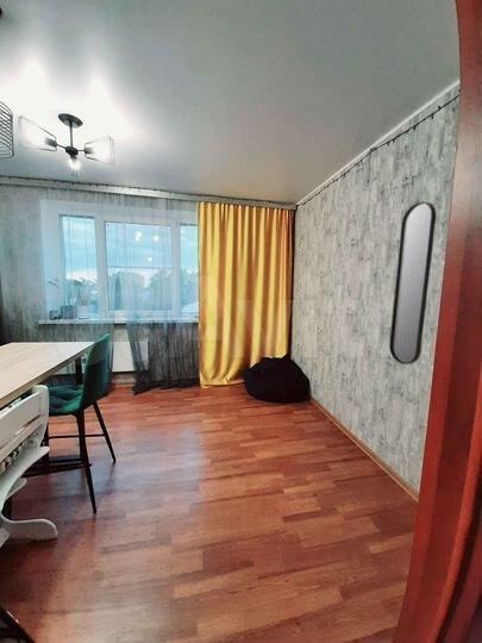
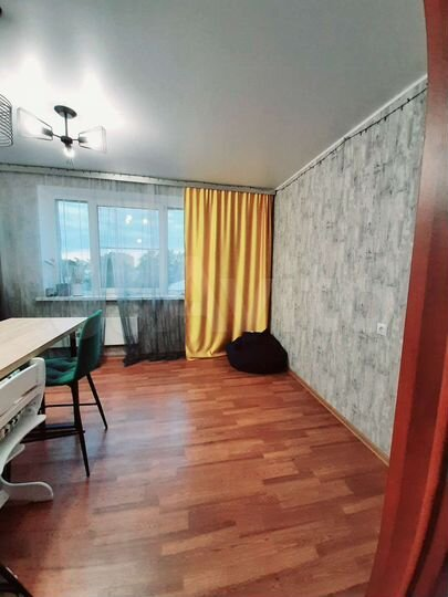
- home mirror (411, 286)
